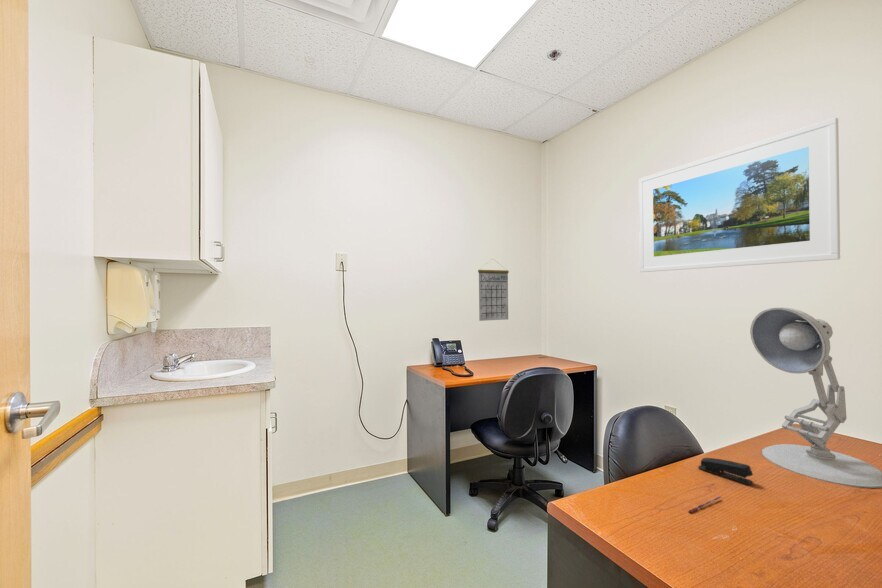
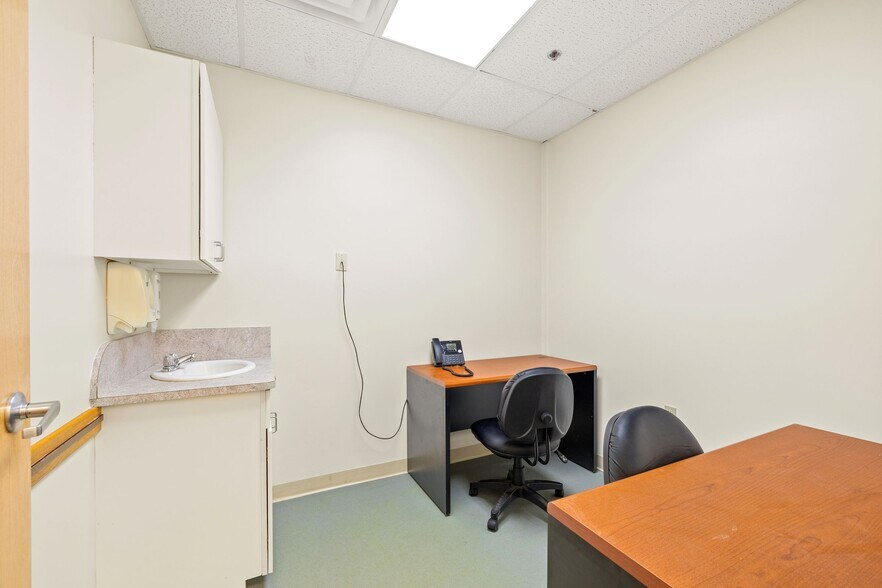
- desk lamp (815, 385)
- stapler (724, 467)
- pen (705, 504)
- calendar (493, 289)
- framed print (718, 210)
